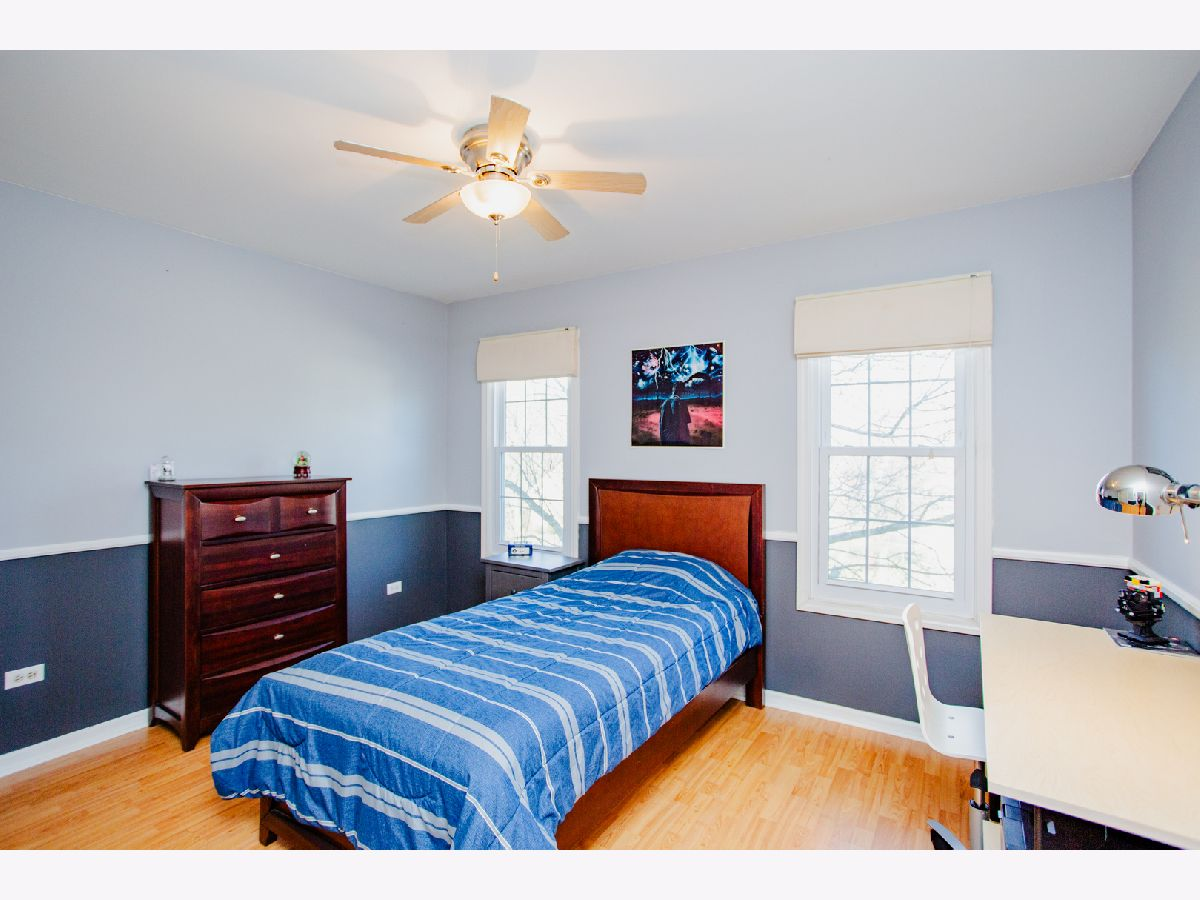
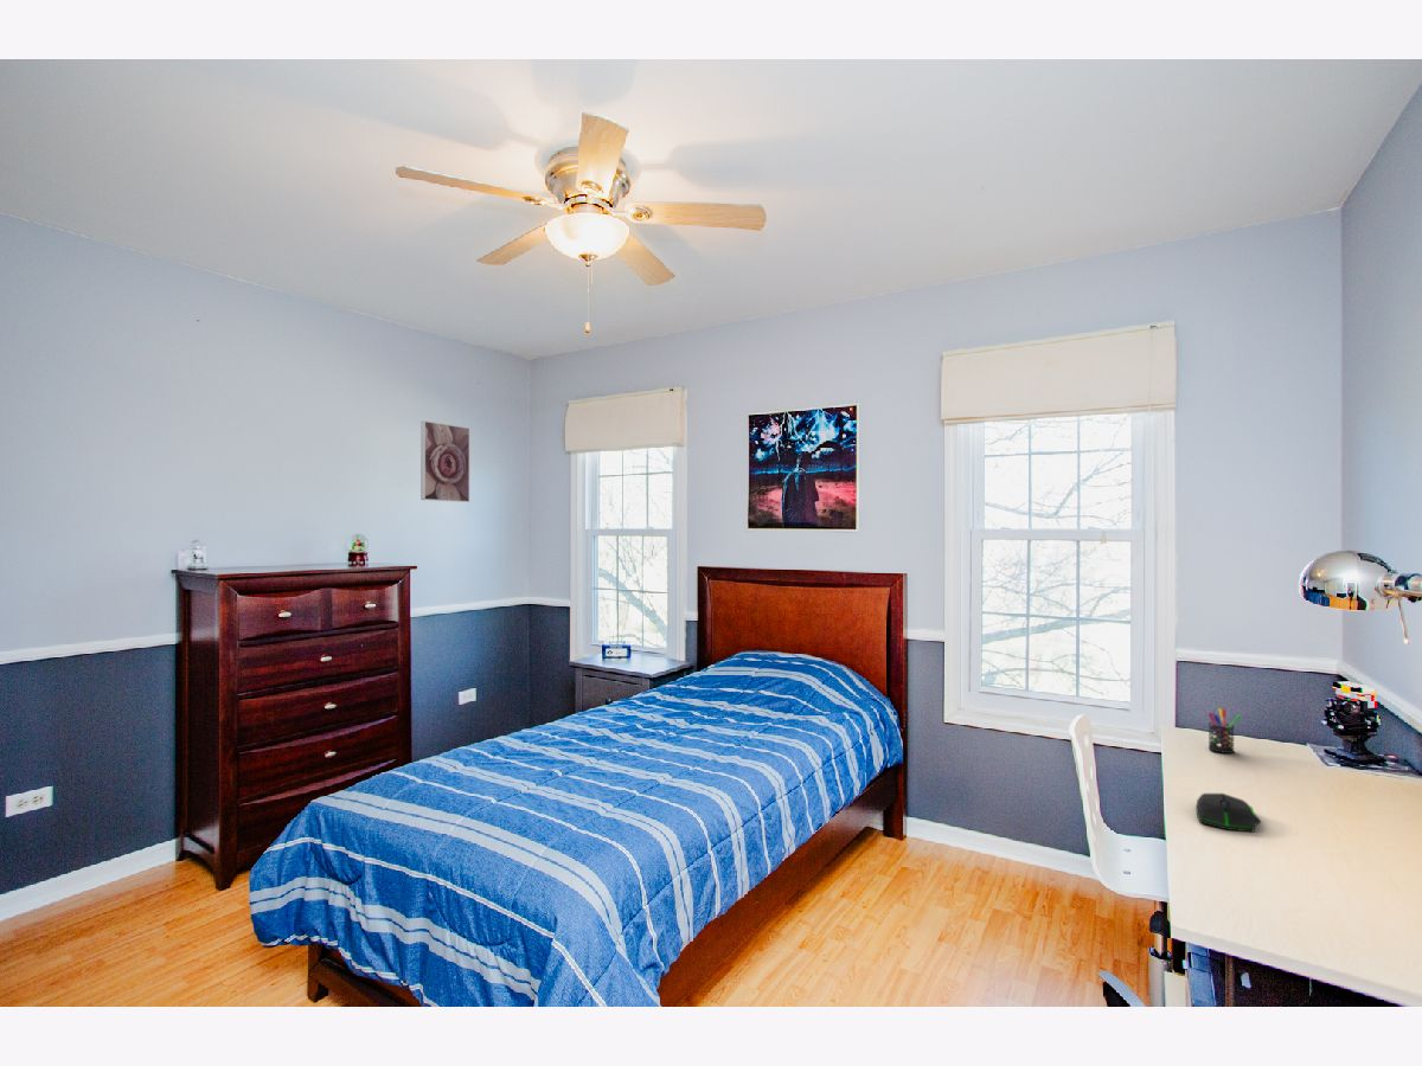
+ pen holder (1224, 728)
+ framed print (446, 462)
+ computer mouse (1228, 807)
